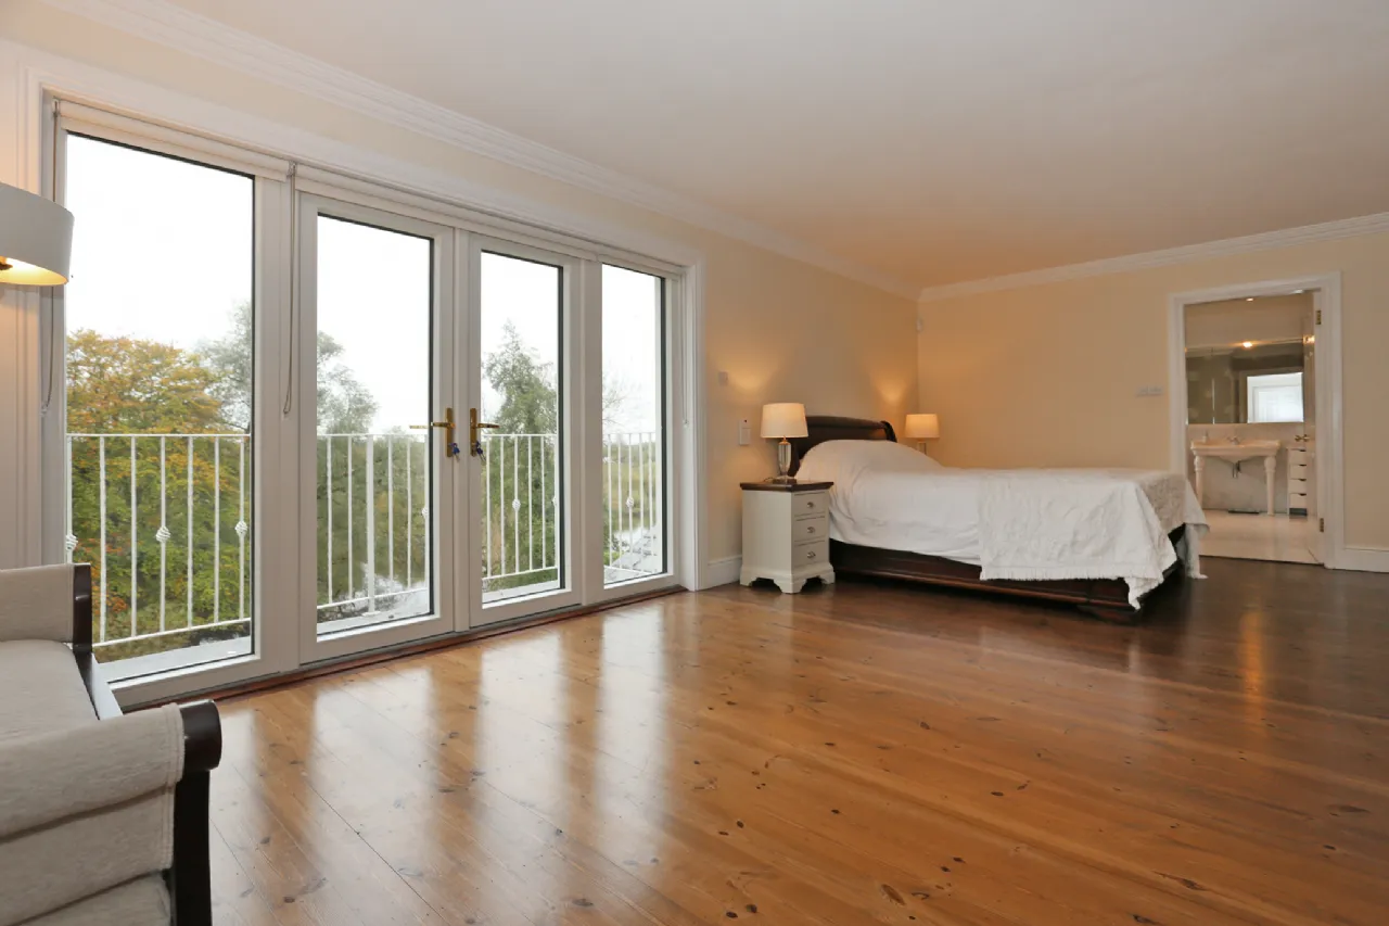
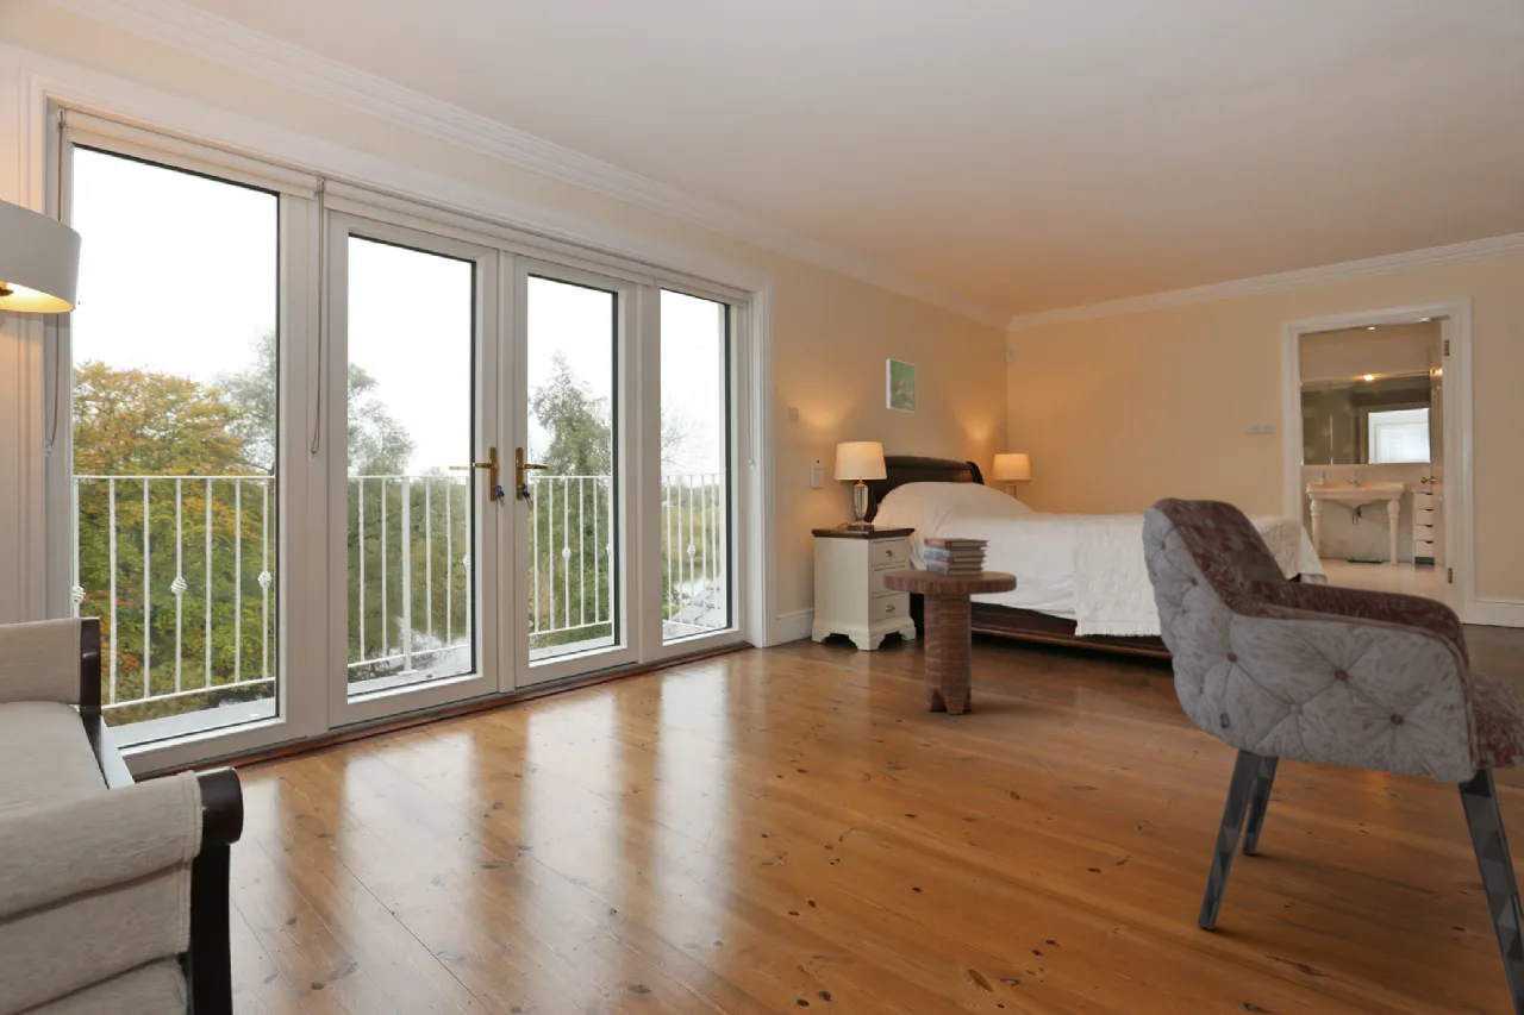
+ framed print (900, 386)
+ armchair (1317, 702)
+ side table (949, 641)
+ book stack (954, 555)
